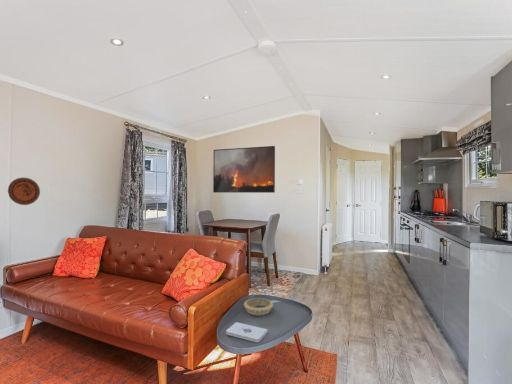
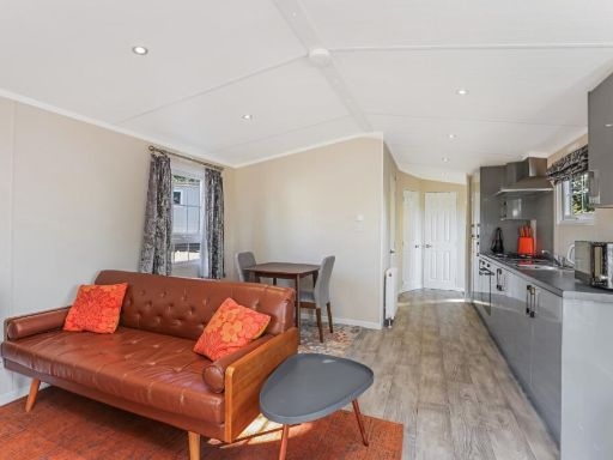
- decorative bowl (259, 305)
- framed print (242, 170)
- decorative plate (24, 191)
- notepad (246, 331)
